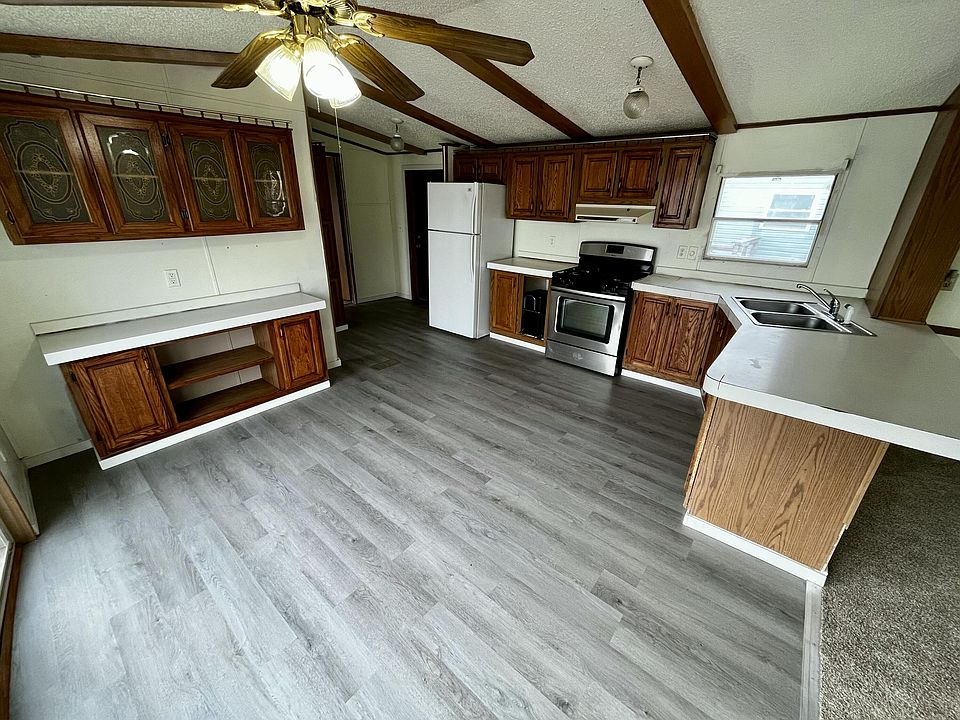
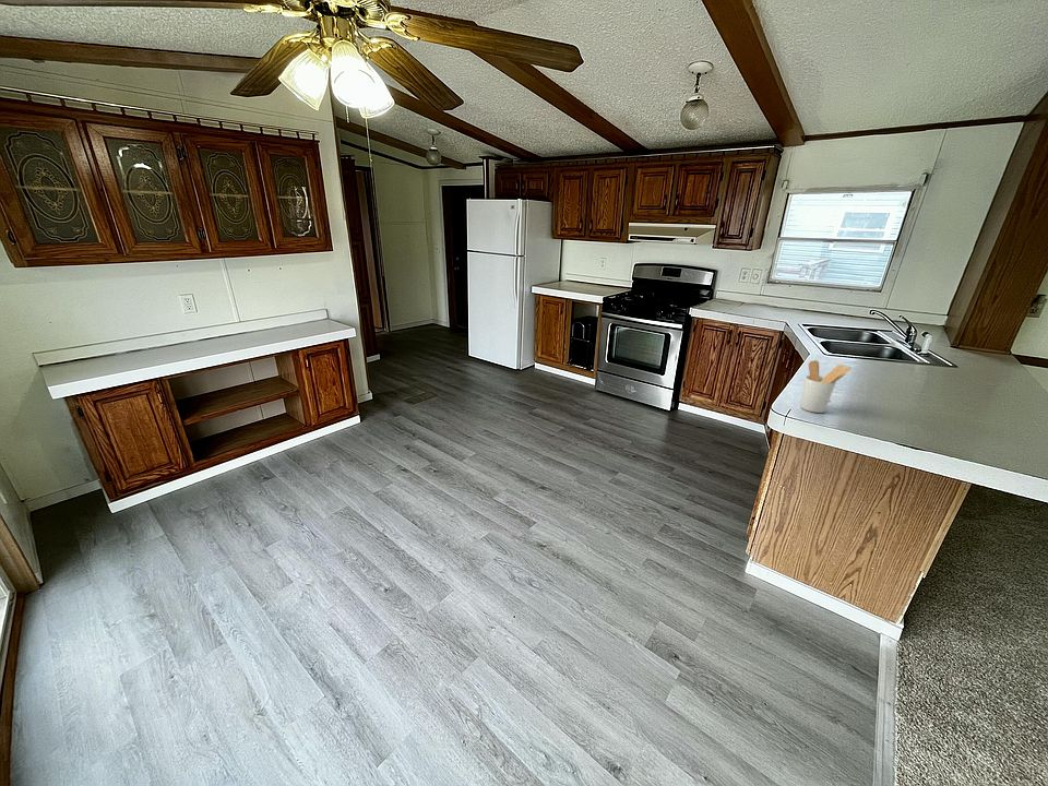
+ utensil holder (824, 386)
